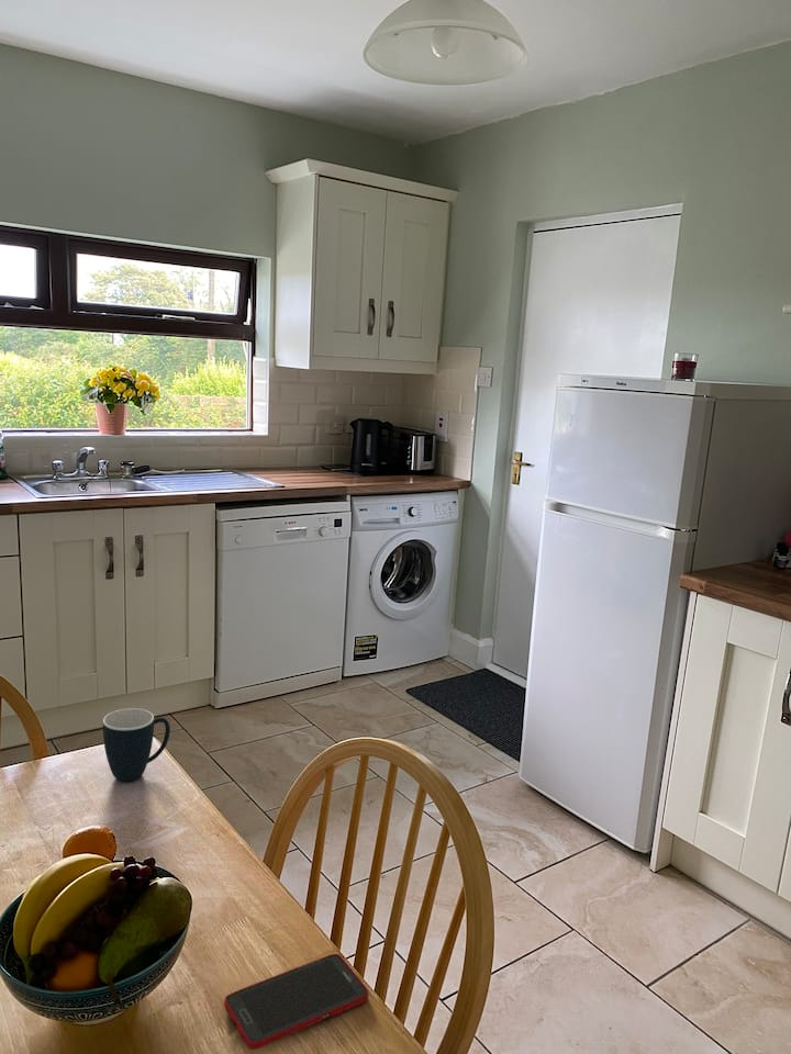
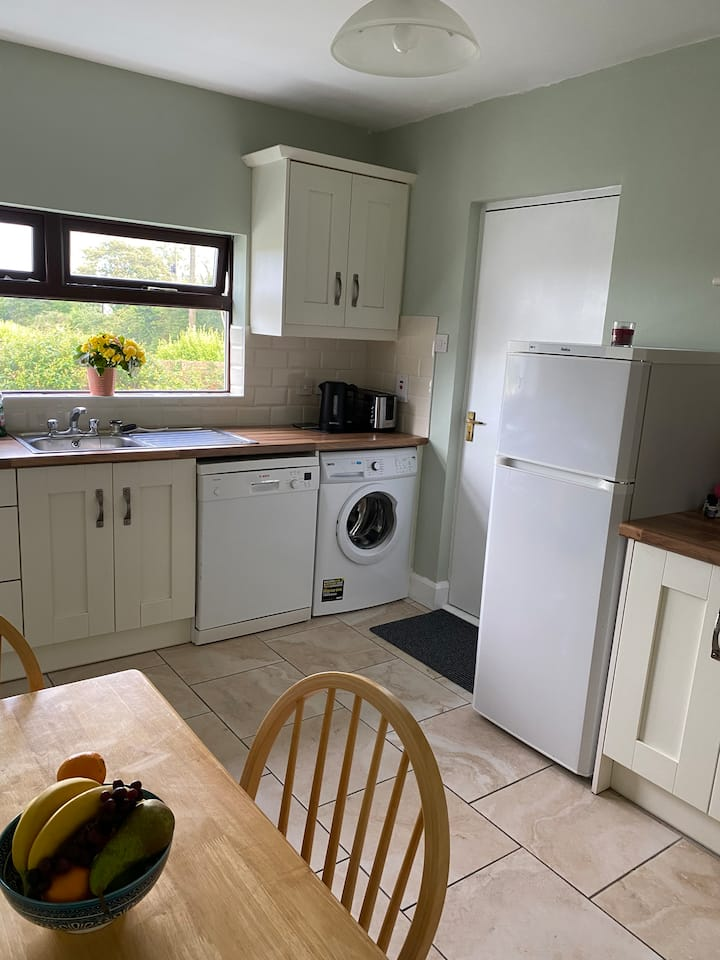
- cell phone (297, 998)
- mug (137, 744)
